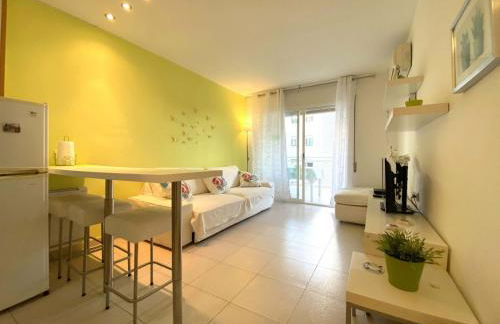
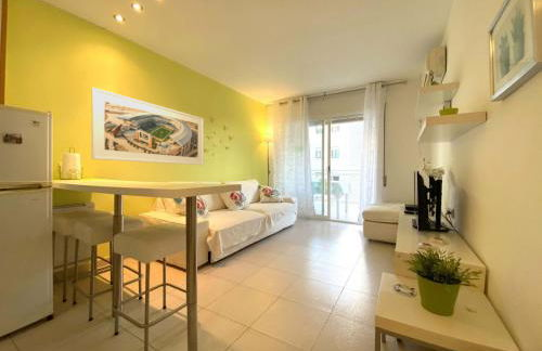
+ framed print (159, 134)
